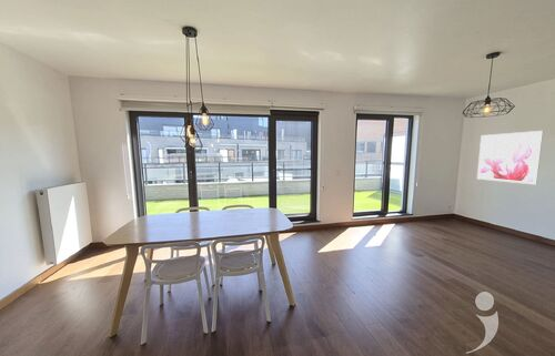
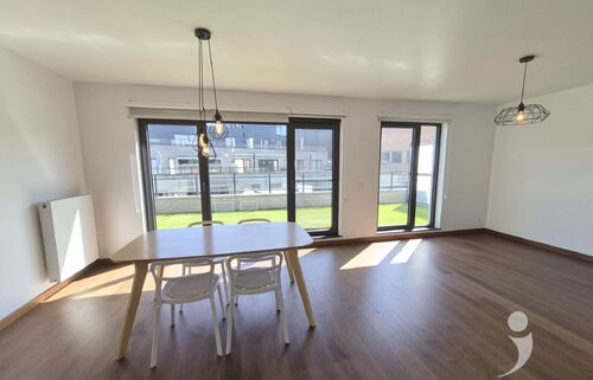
- wall art (506, 157)
